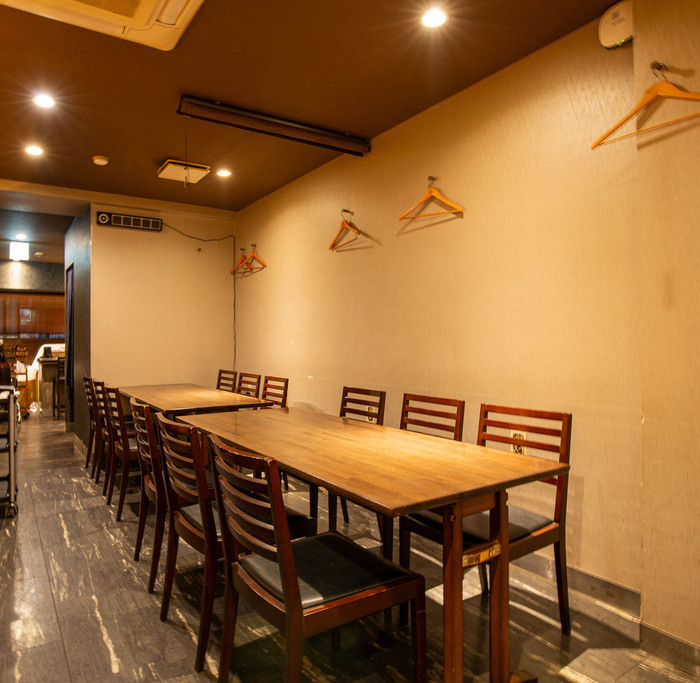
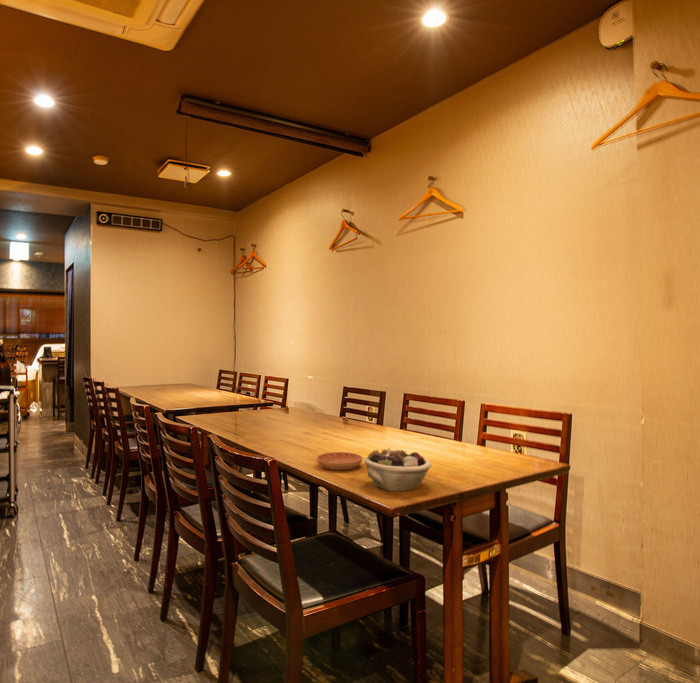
+ succulent planter (397, 467)
+ saucer (339, 461)
